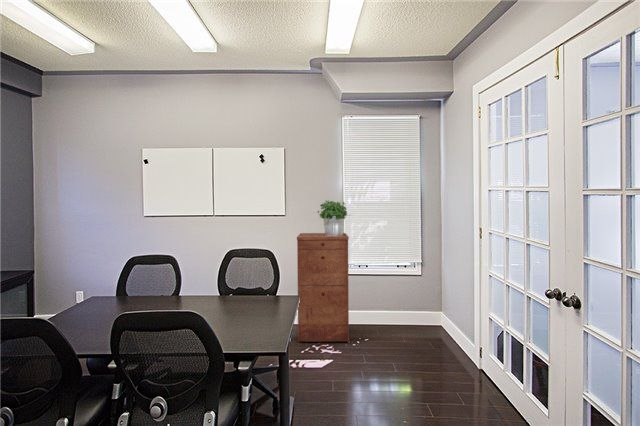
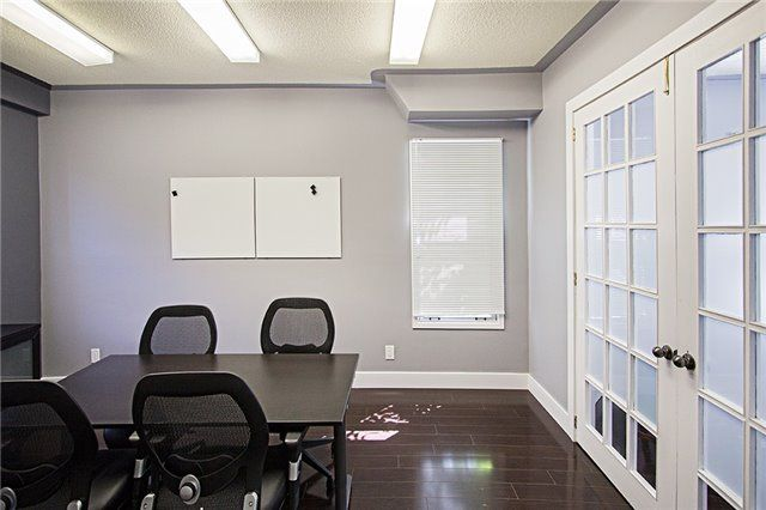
- potted plant (332, 217)
- filing cabinet (323, 283)
